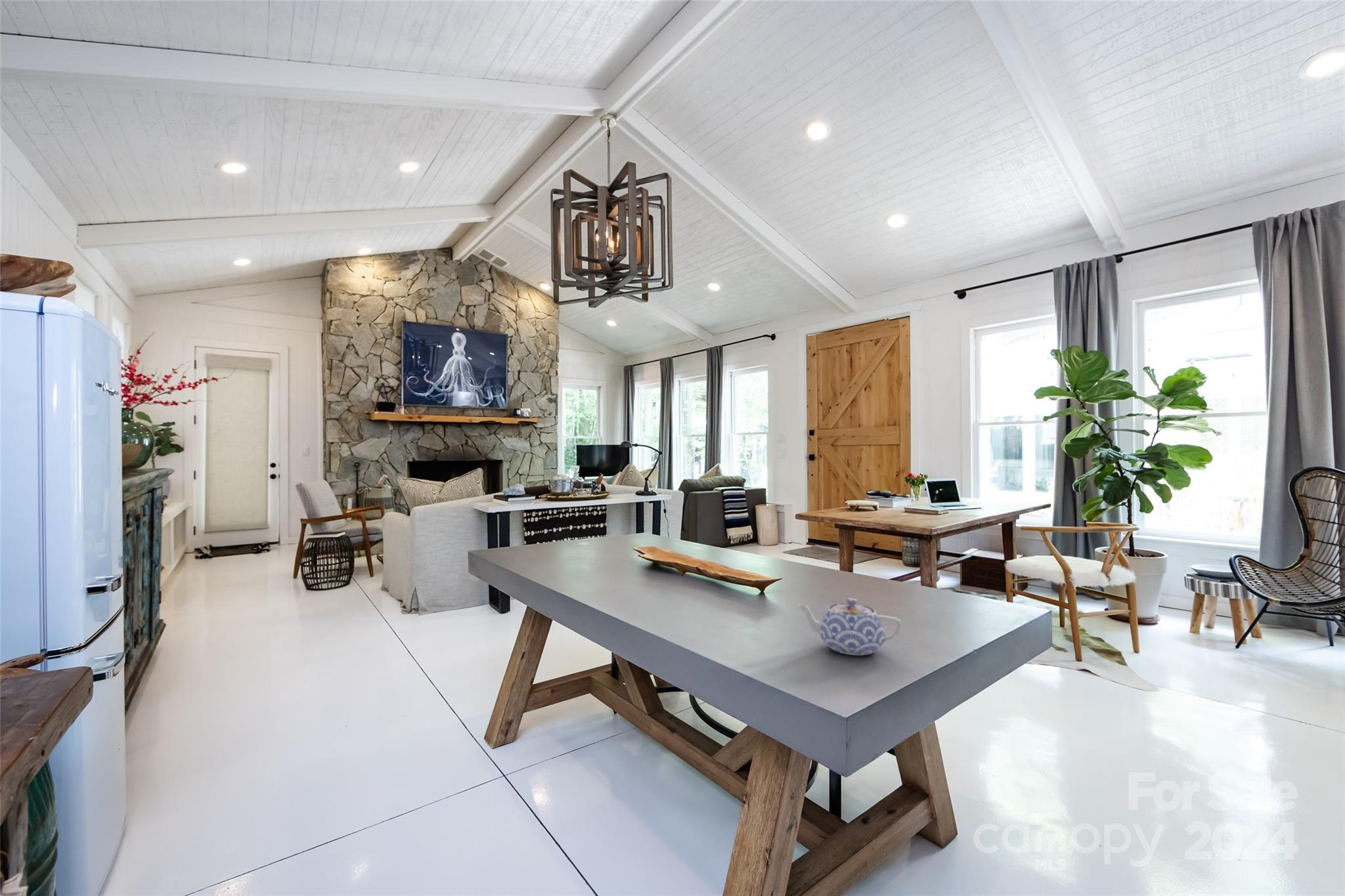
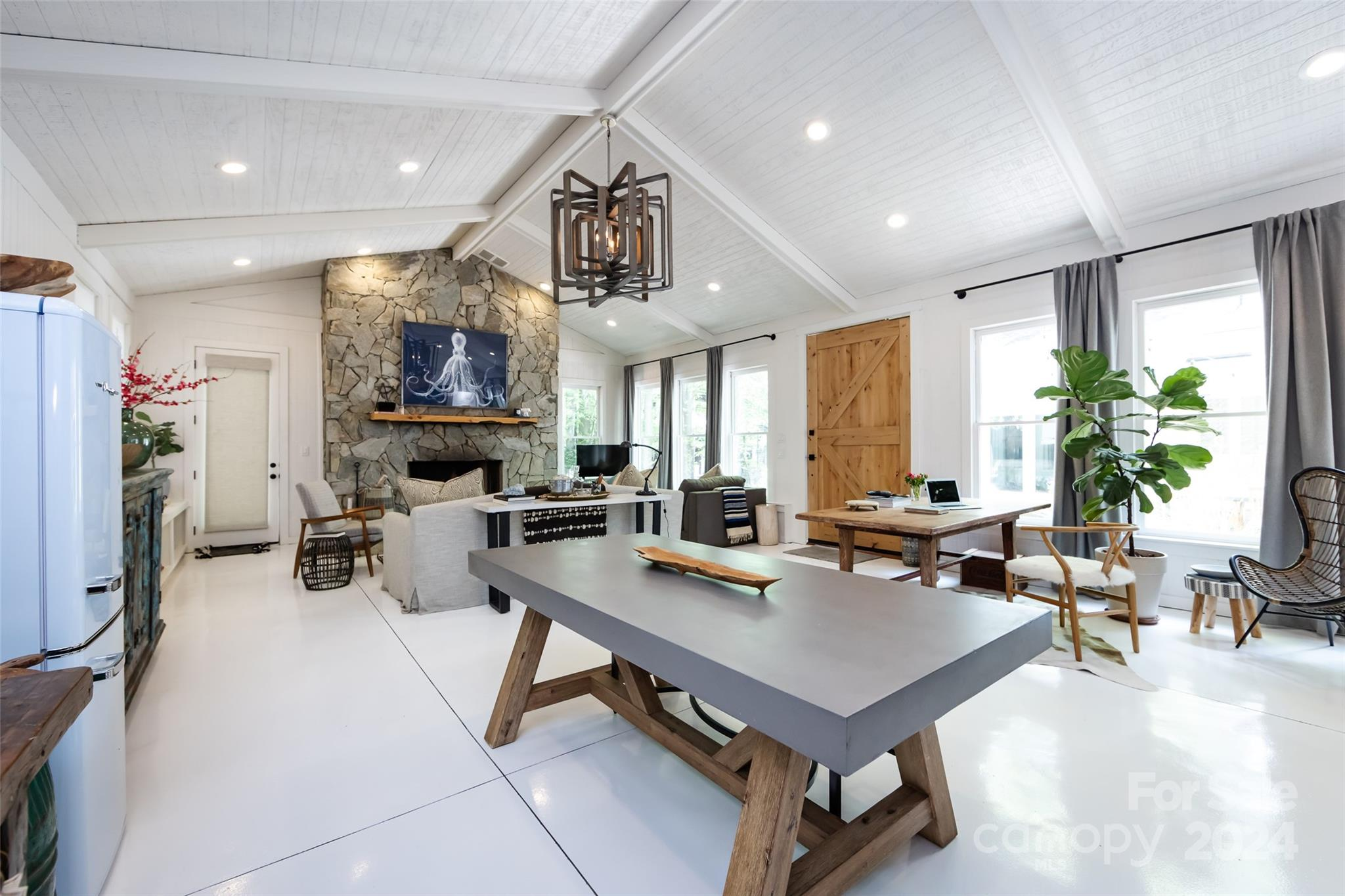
- teapot (848, 623)
